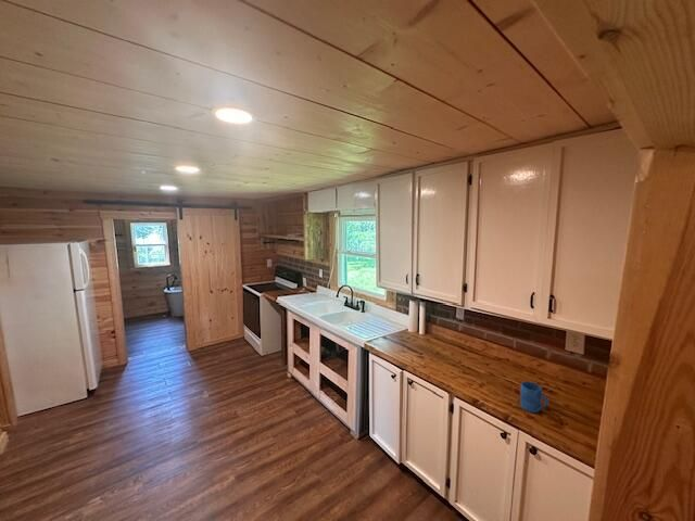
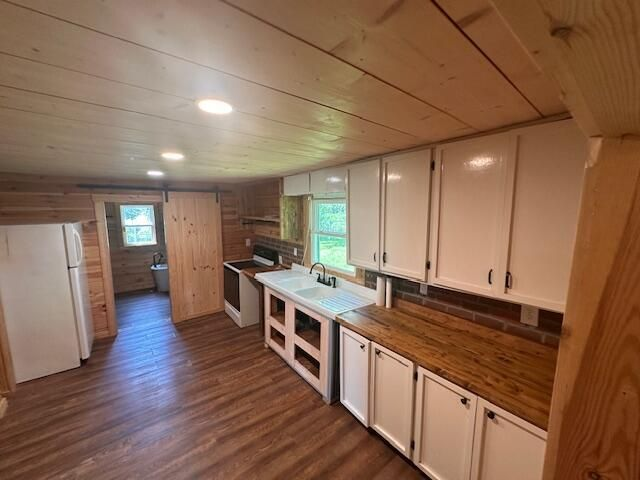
- mug (534, 398)
